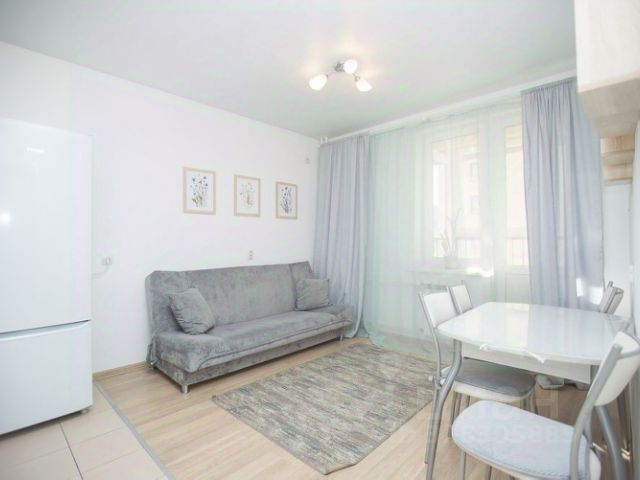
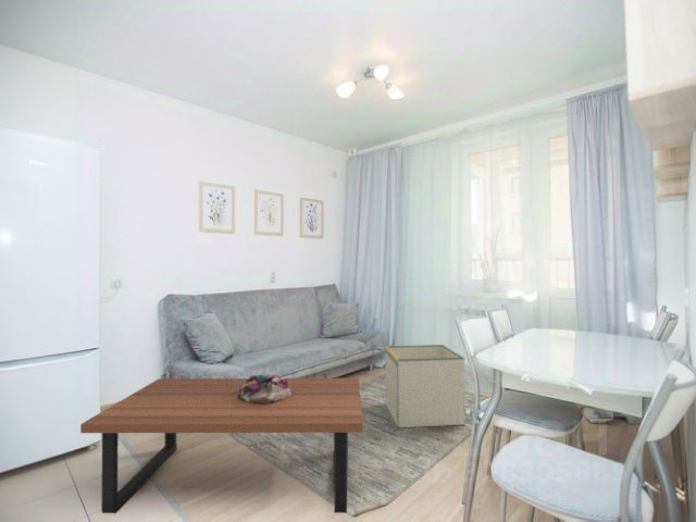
+ storage bin (422, 382)
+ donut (265, 385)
+ coffee table (243, 432)
